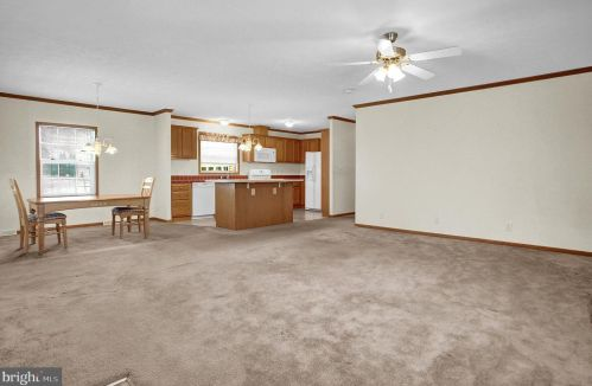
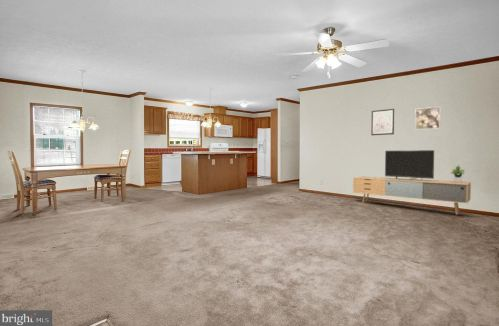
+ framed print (427, 118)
+ media console (407, 179)
+ wall art (382, 122)
